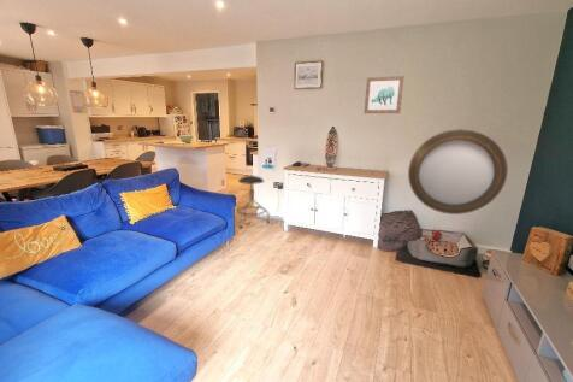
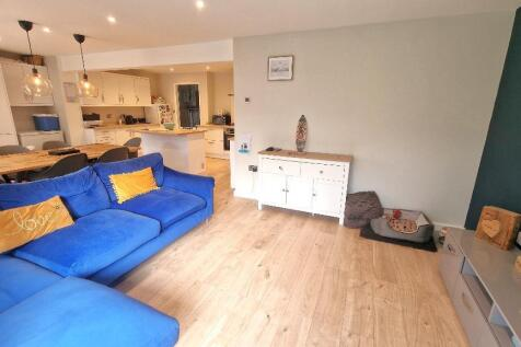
- home mirror (455, 172)
- stool (249, 200)
- wall art (383, 95)
